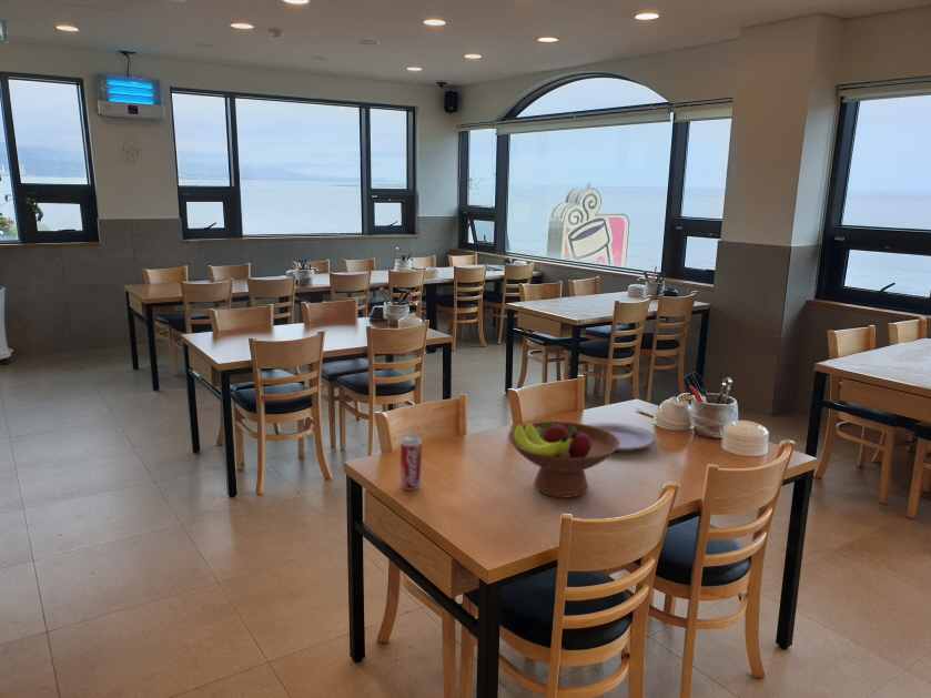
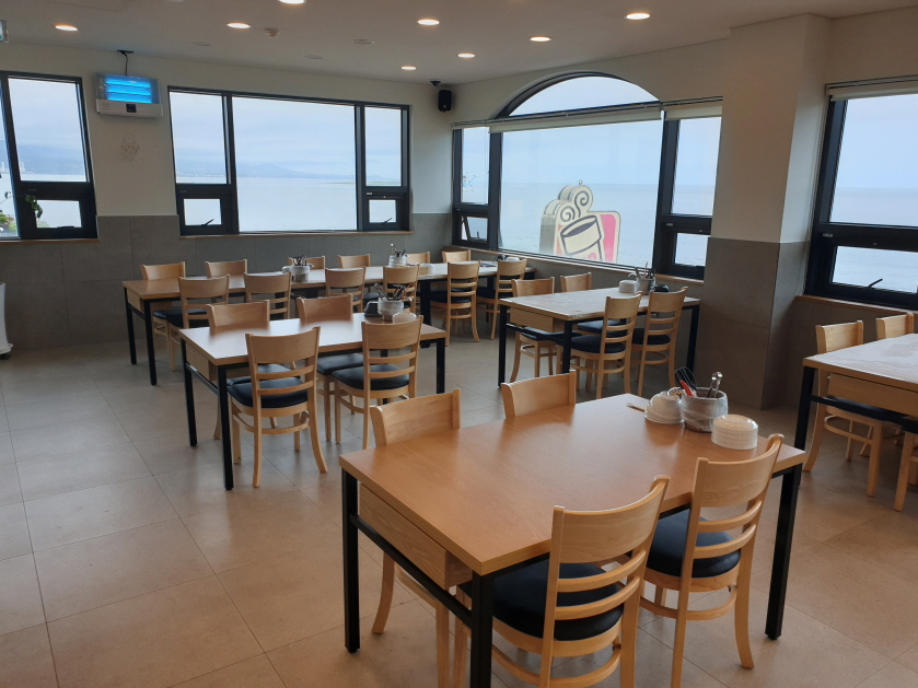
- beverage can (411, 462)
- fruit bowl (563, 453)
- plate (616, 436)
